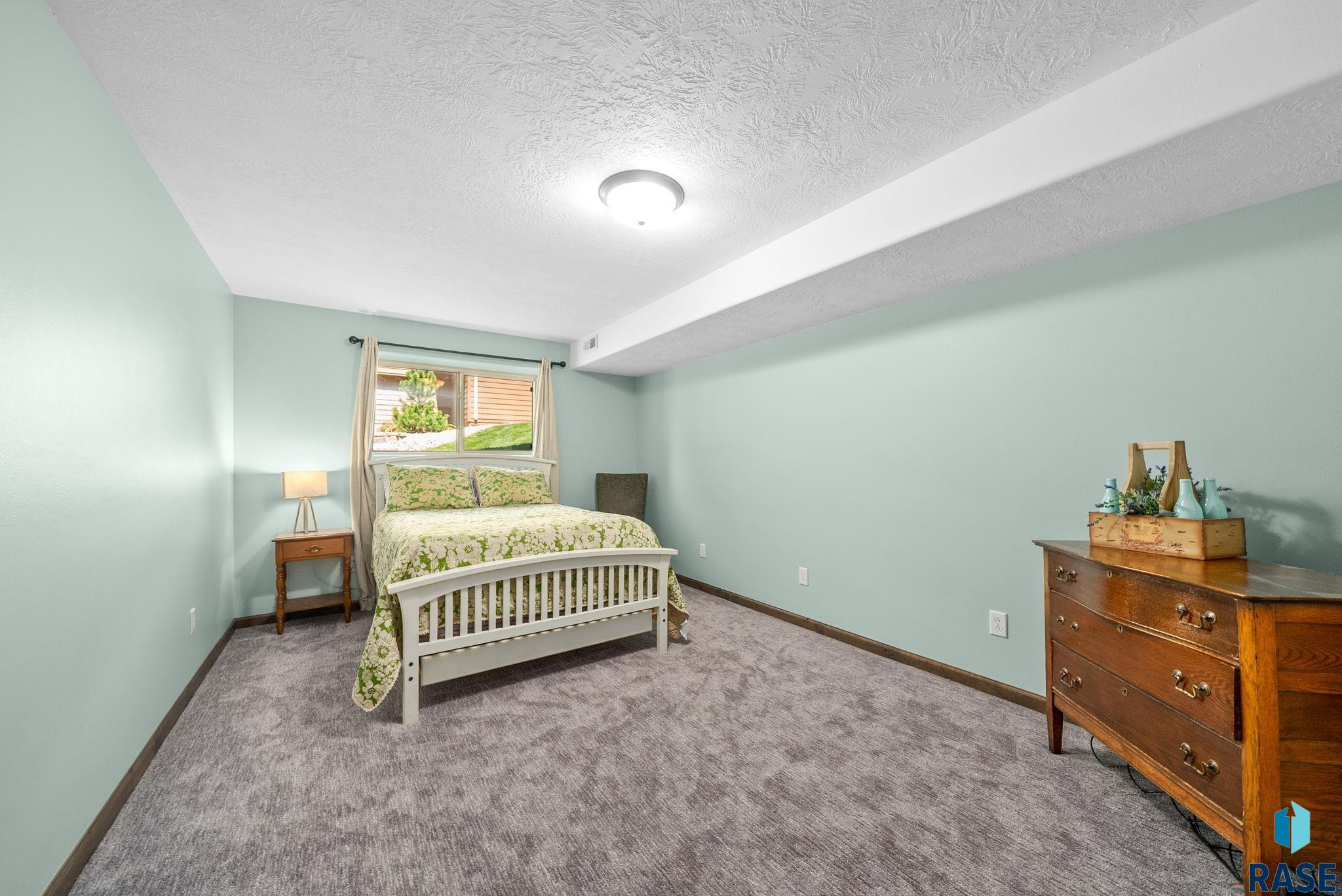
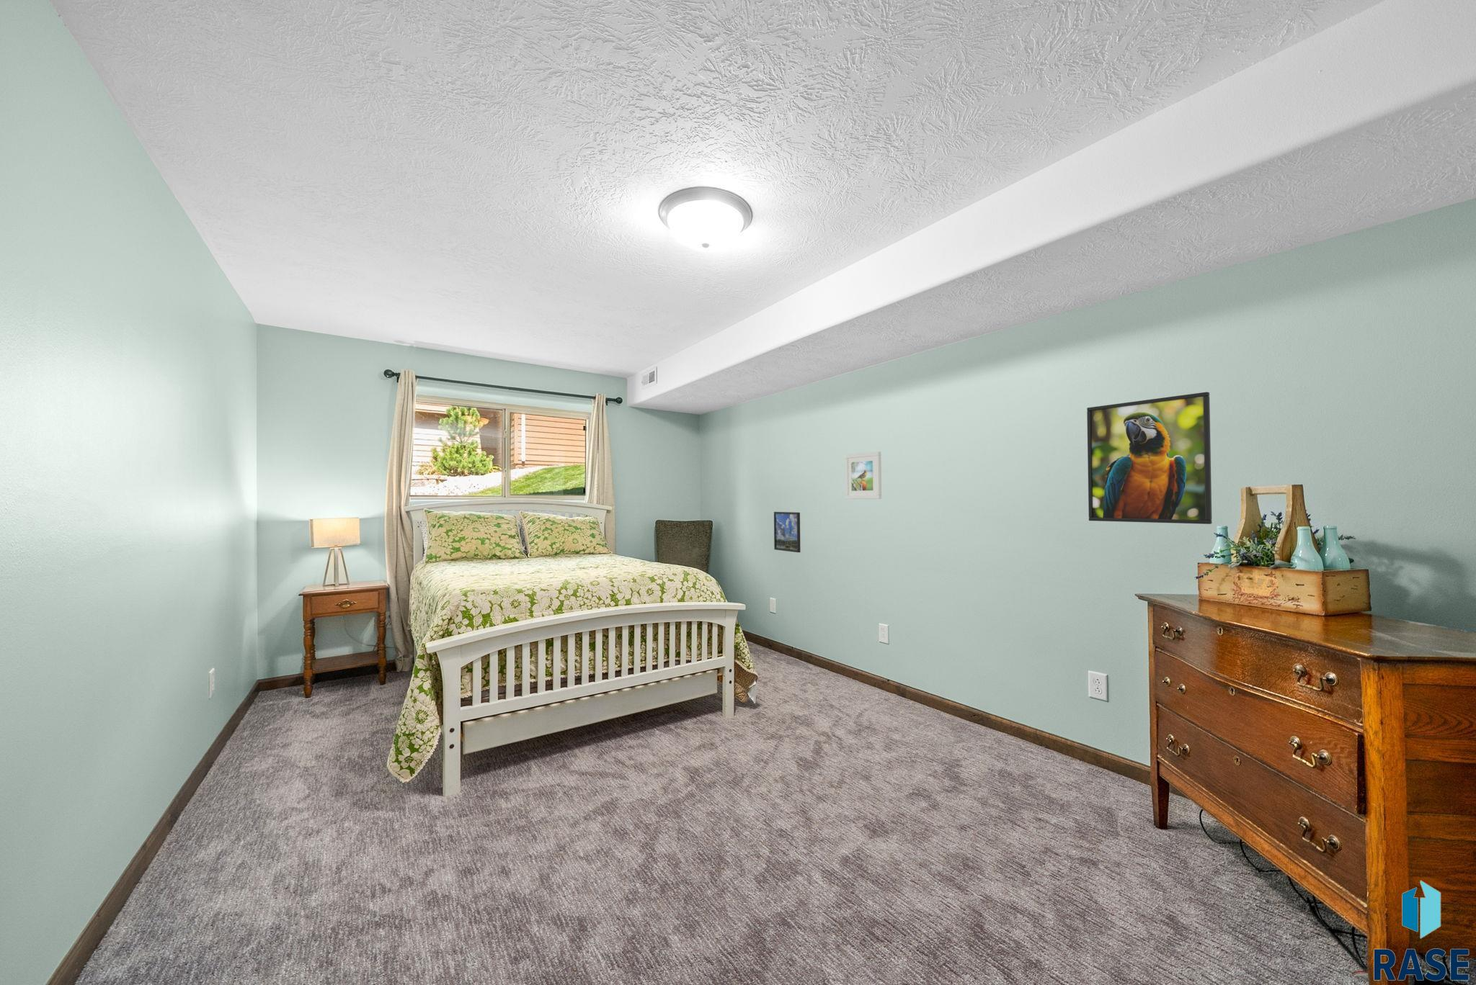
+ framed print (862, 476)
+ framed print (786, 531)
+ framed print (1145, 461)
